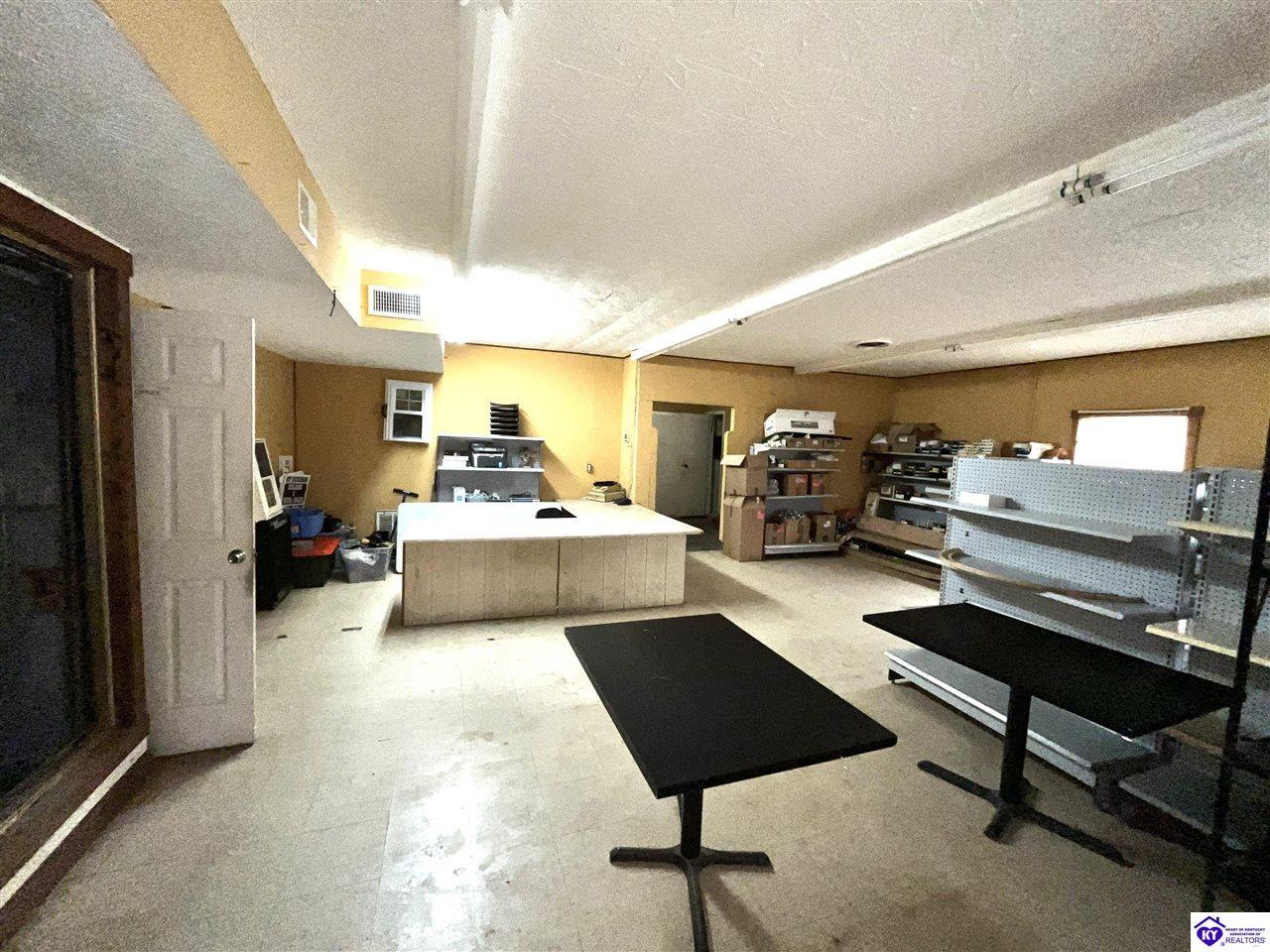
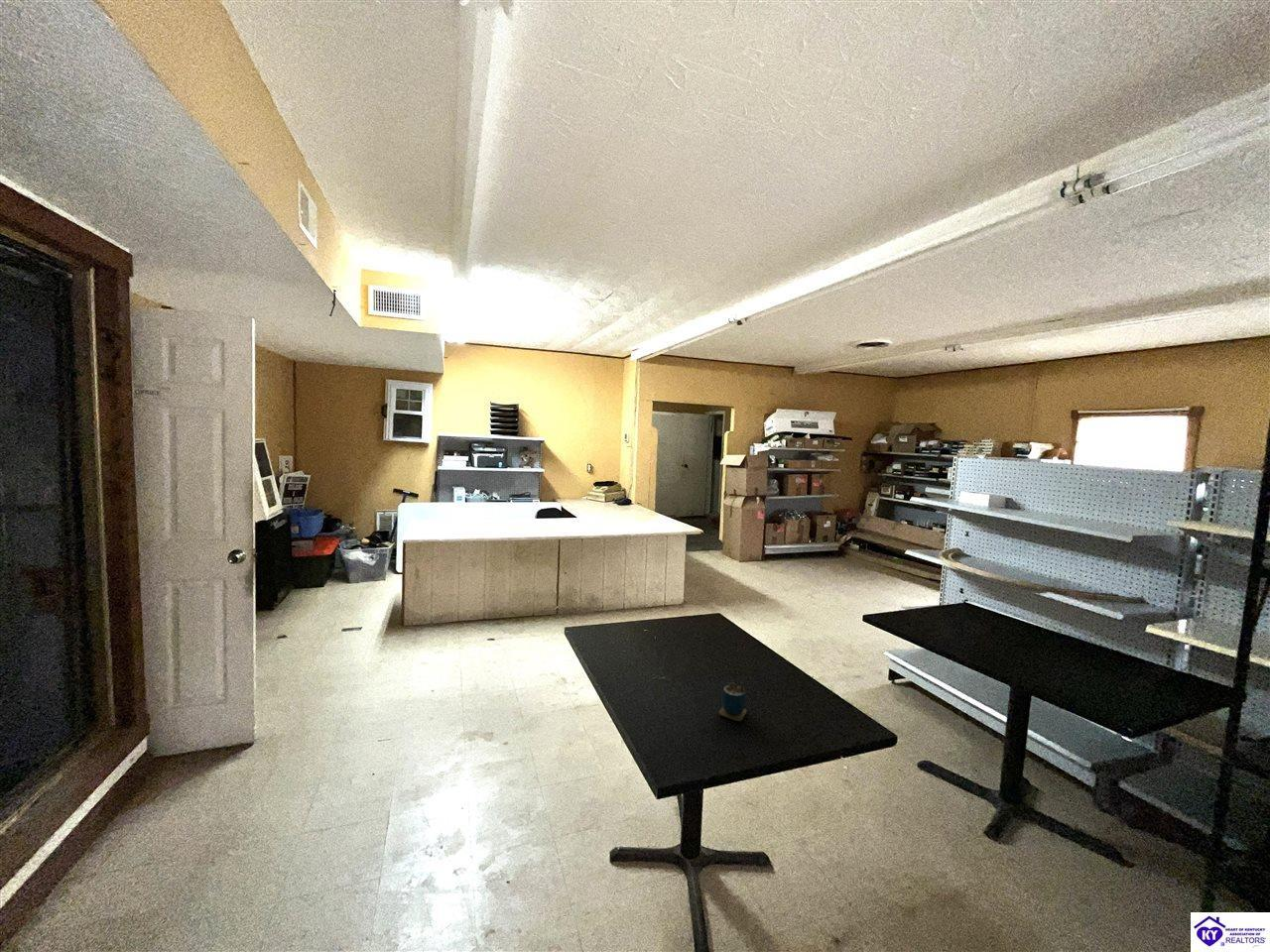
+ cup (733, 693)
